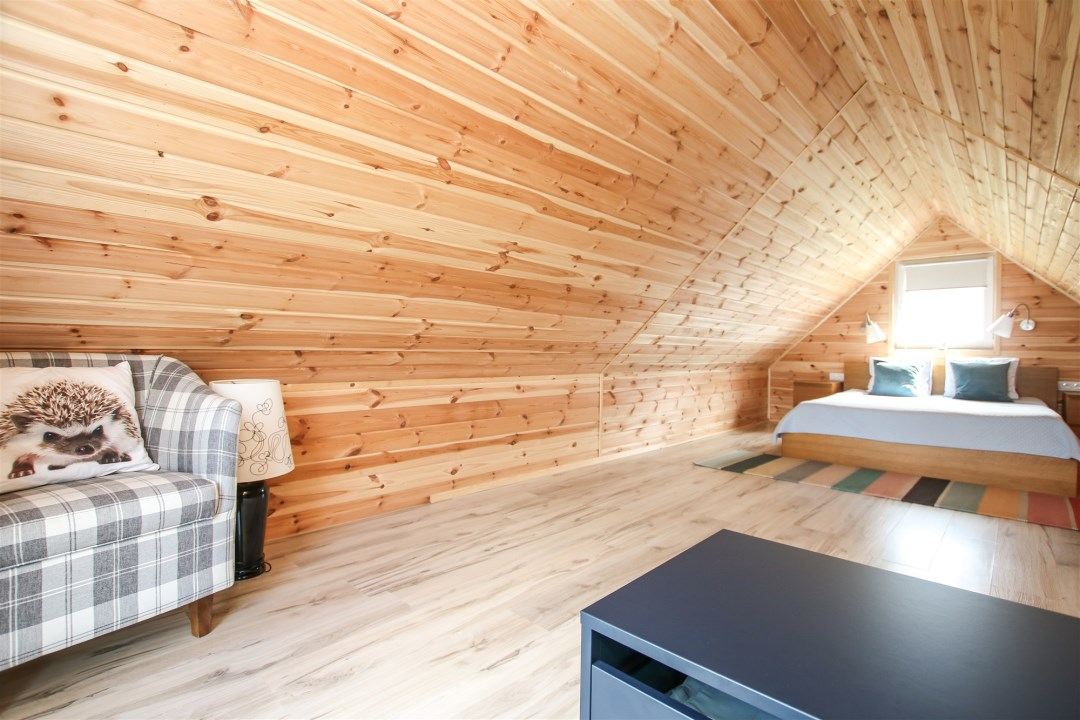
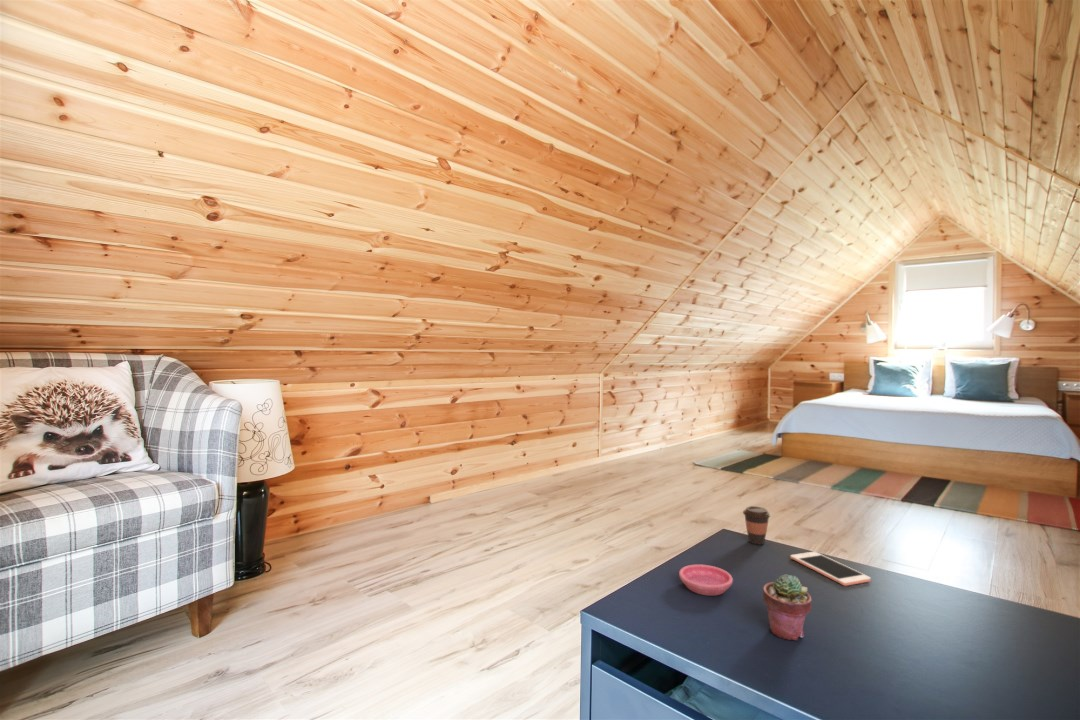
+ cell phone (828, 567)
+ saucer (705, 580)
+ potted succulent (786, 604)
+ coffee cup (756, 525)
